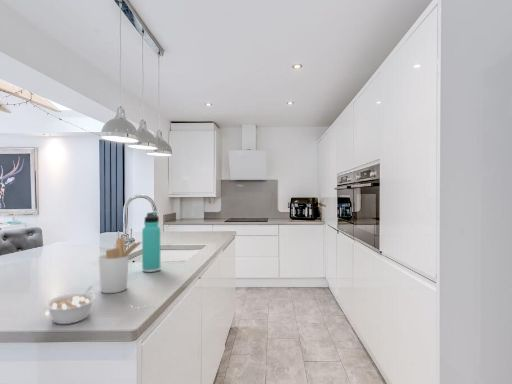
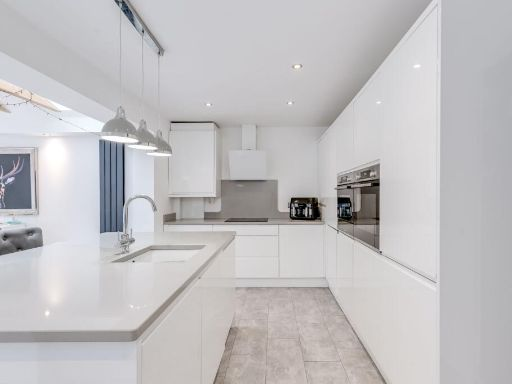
- utensil holder (121, 264)
- thermos bottle (151, 241)
- legume (71, 306)
